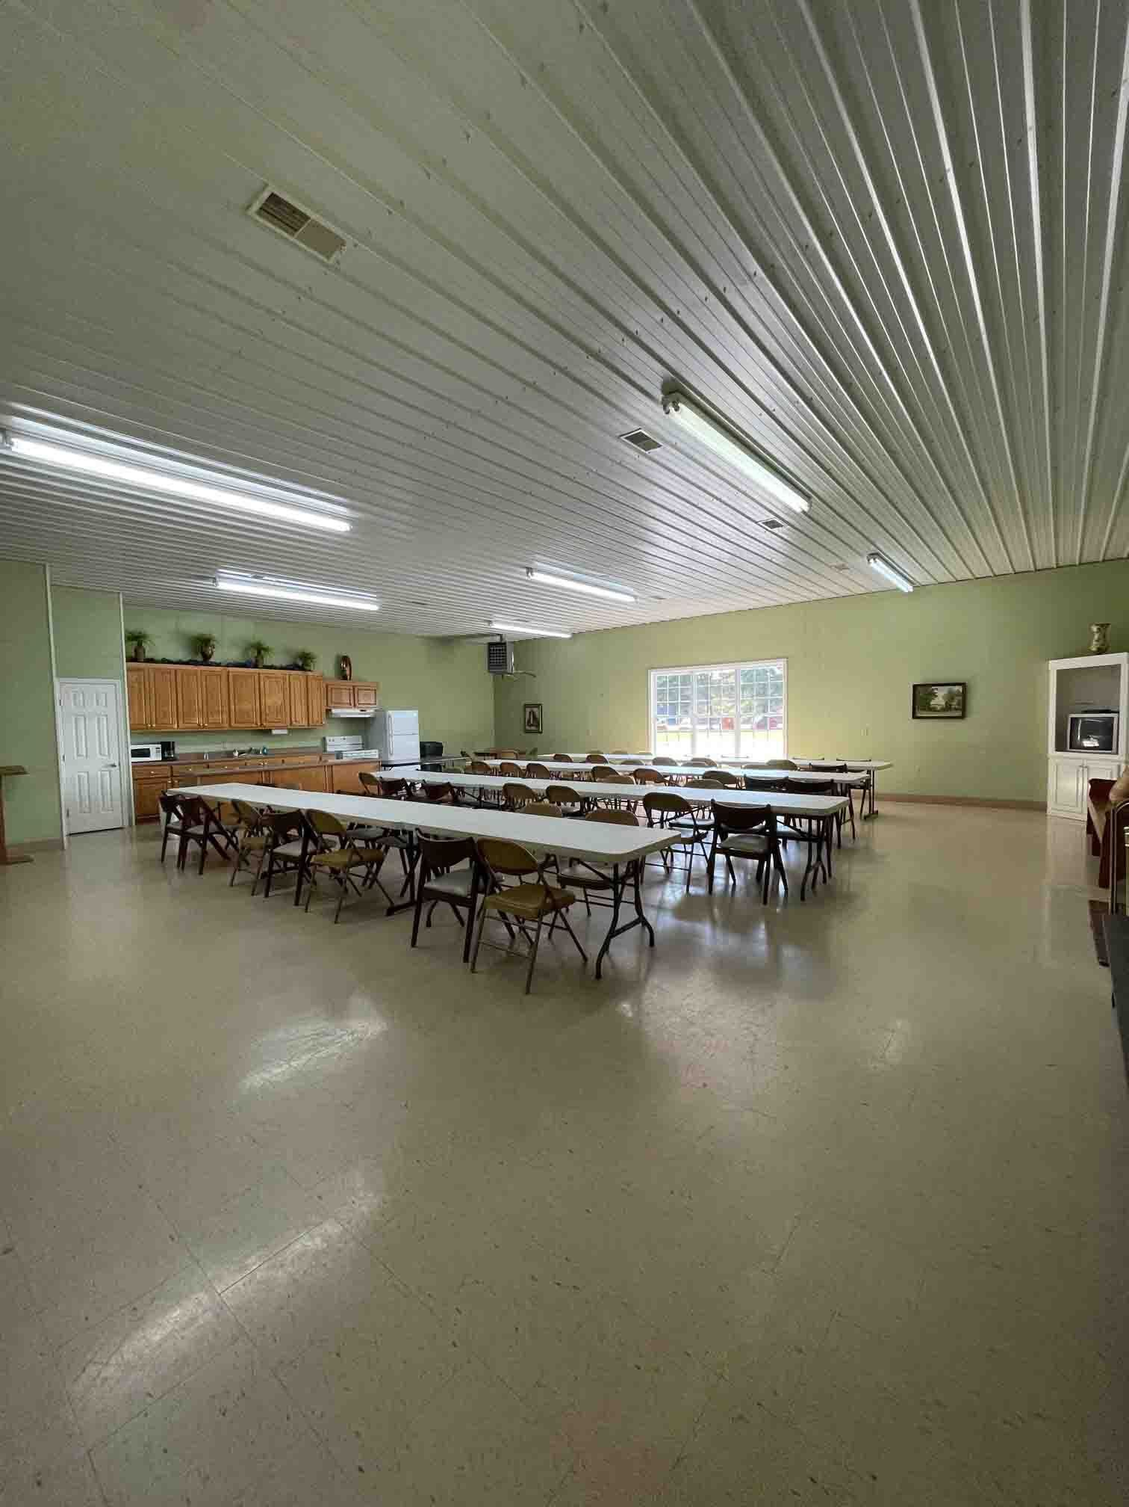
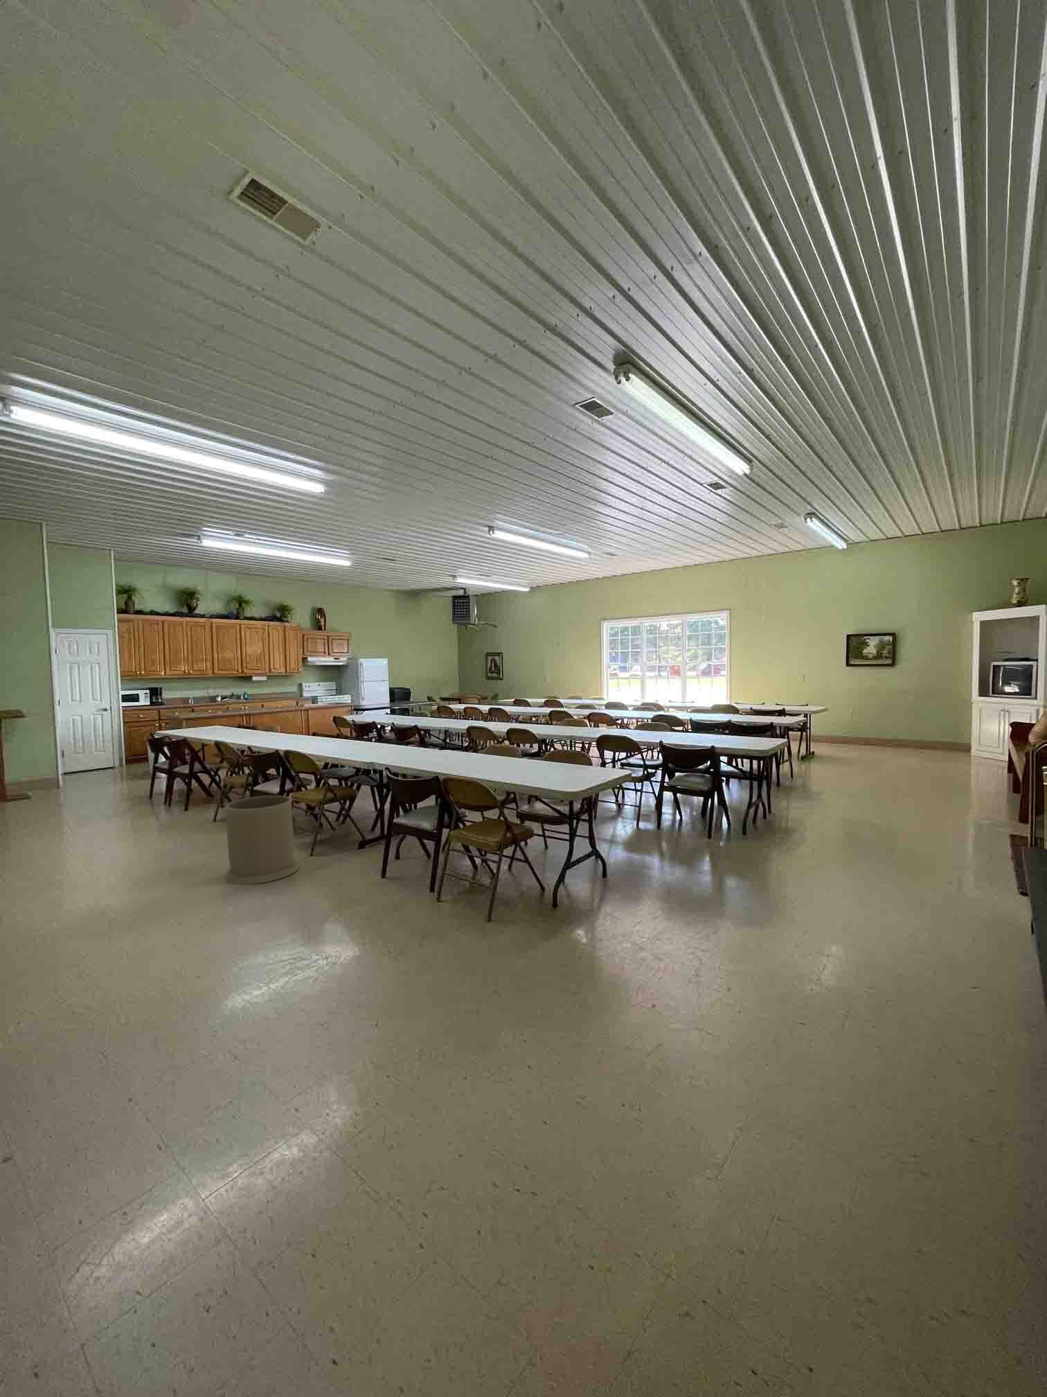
+ trash can (261, 837)
